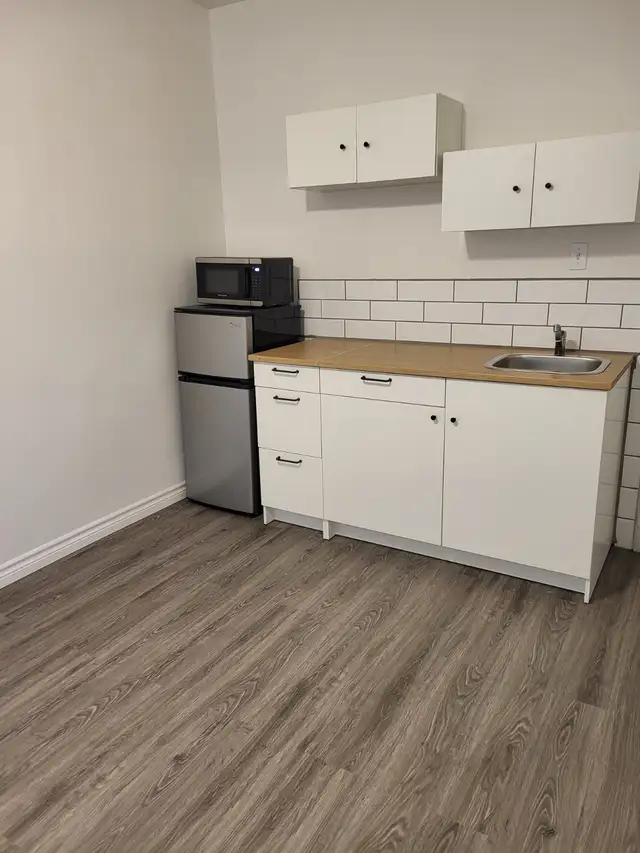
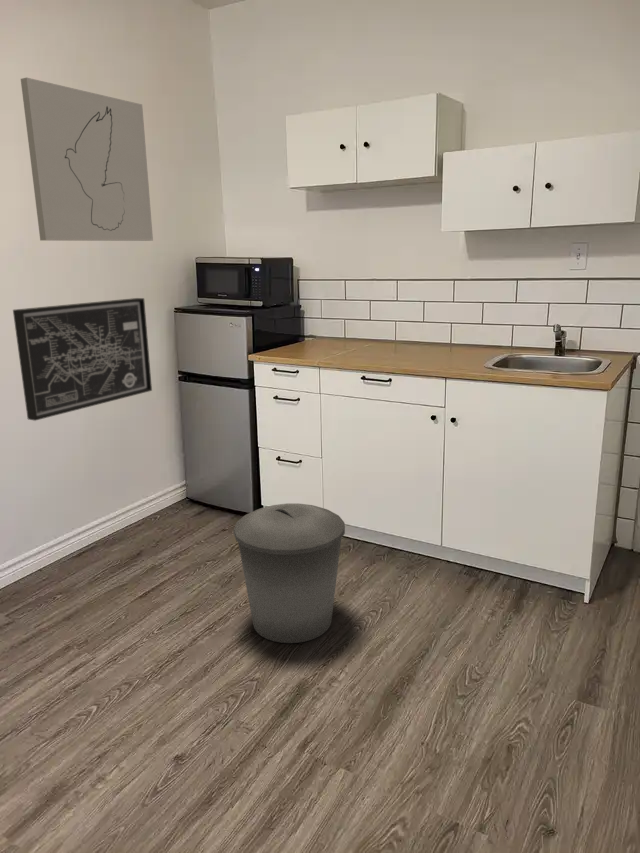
+ wall art (94, 168)
+ wall art (89, 354)
+ trash can (290, 565)
